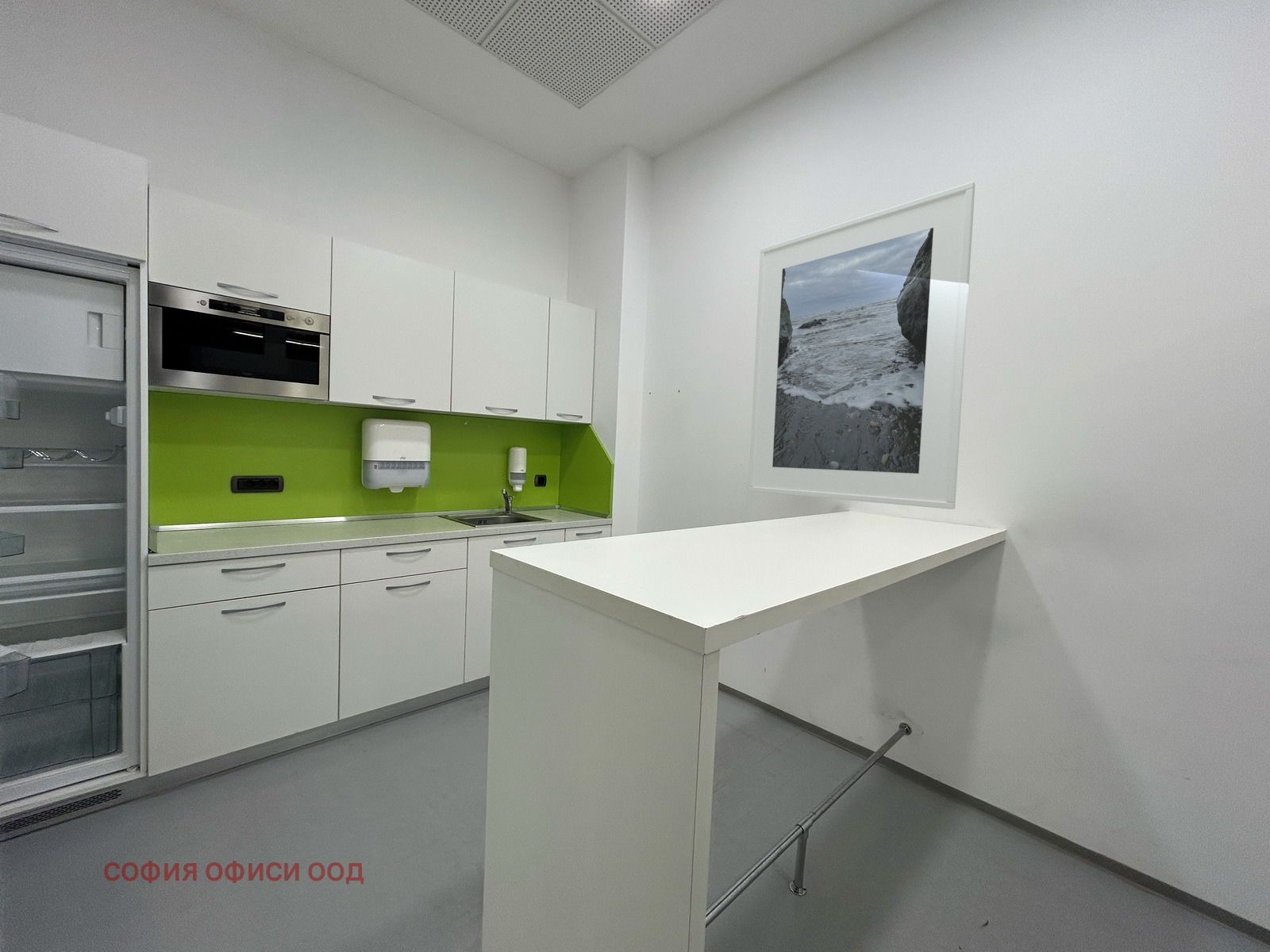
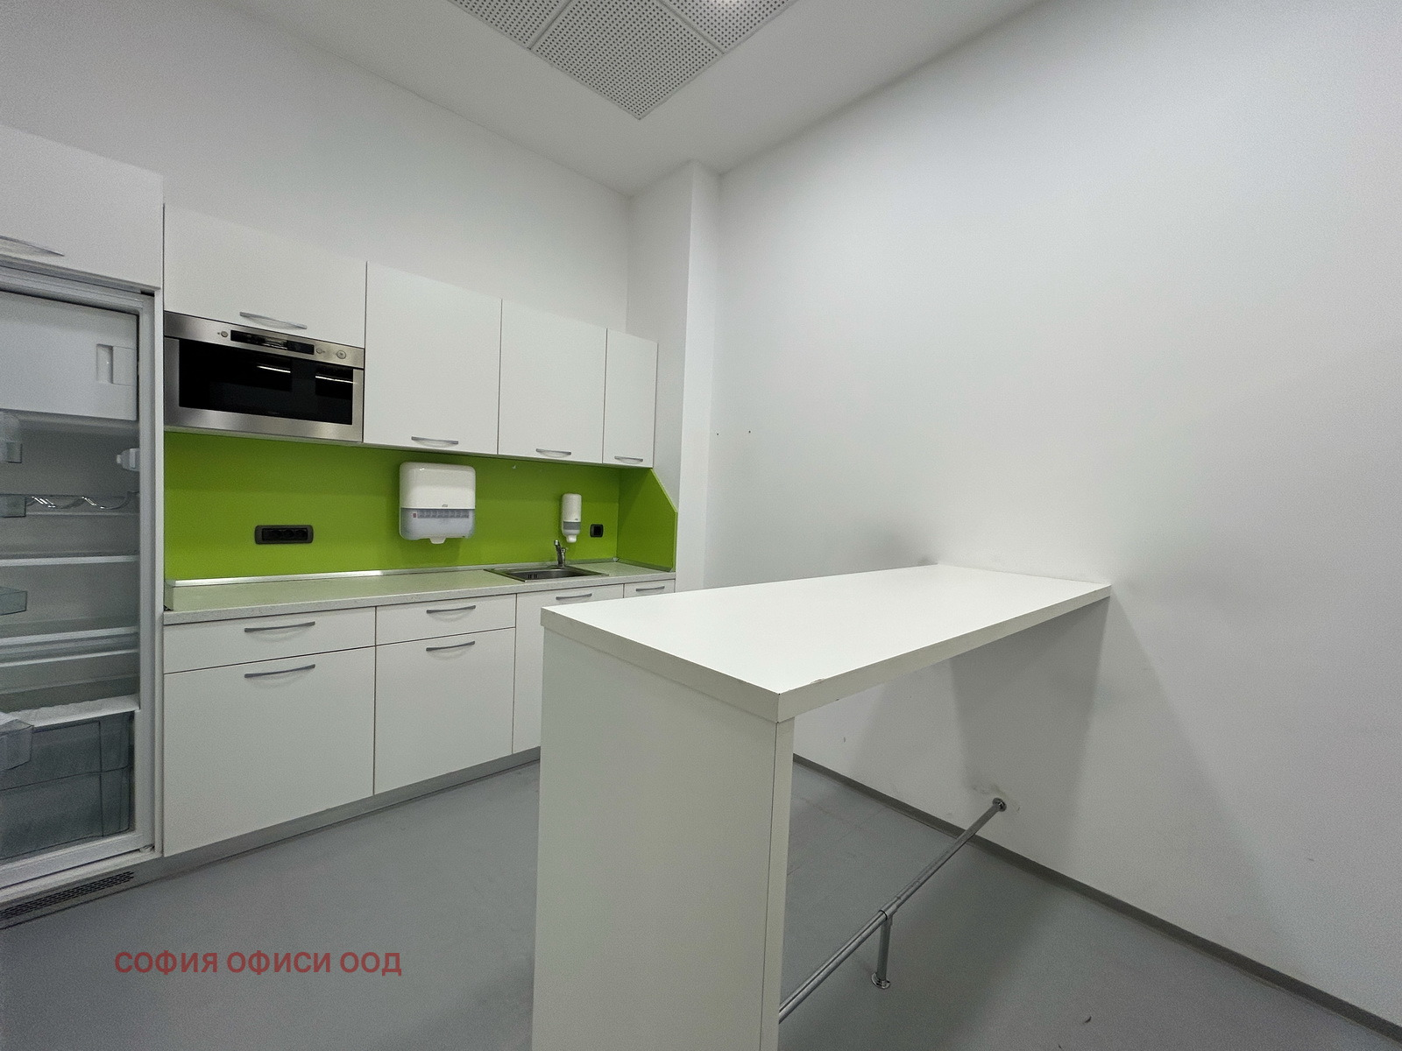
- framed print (844, 361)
